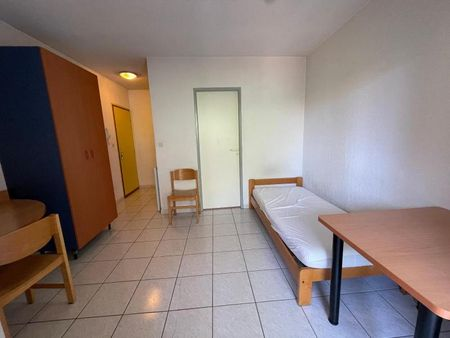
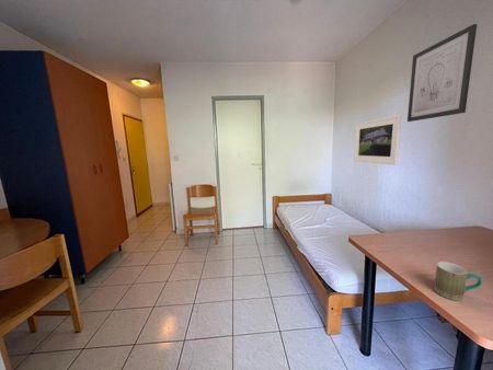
+ wall art (436, 81)
+ mug (457, 281)
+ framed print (374, 141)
